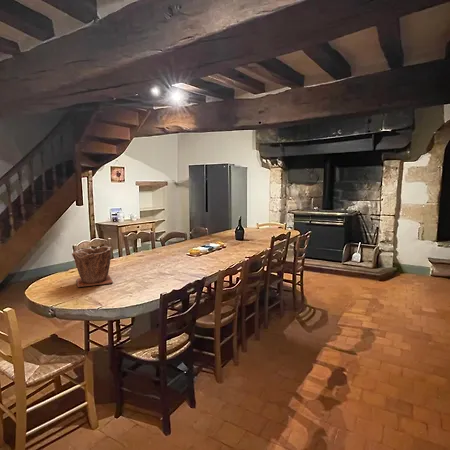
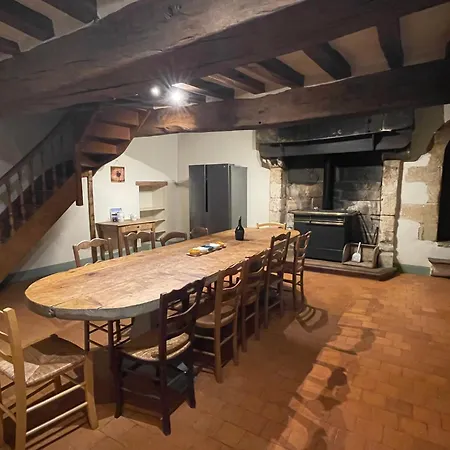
- plant pot (93, 264)
